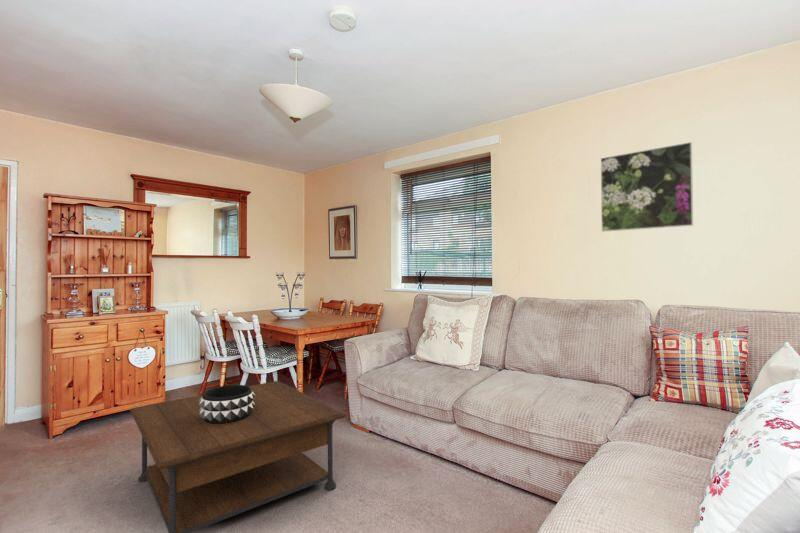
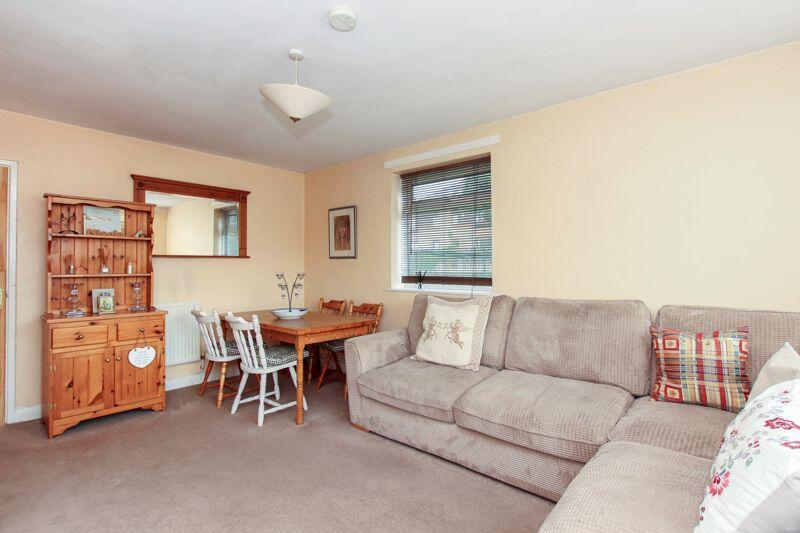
- decorative bowl (227, 403)
- coffee table (235, 446)
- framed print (644, 189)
